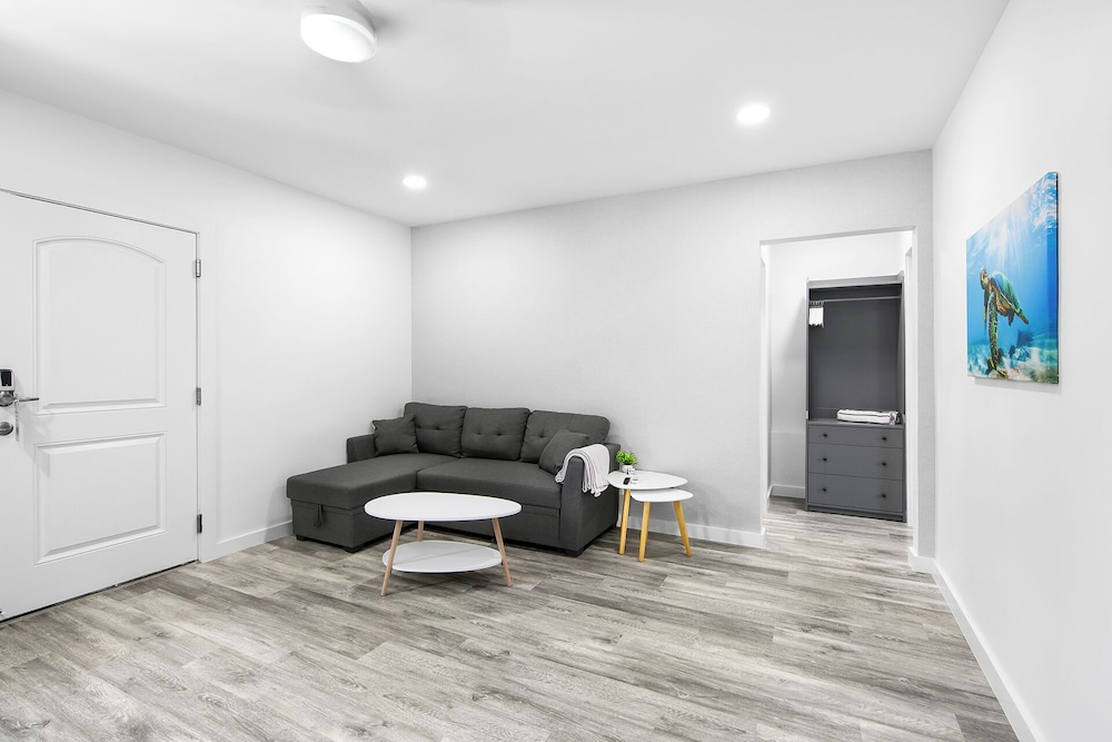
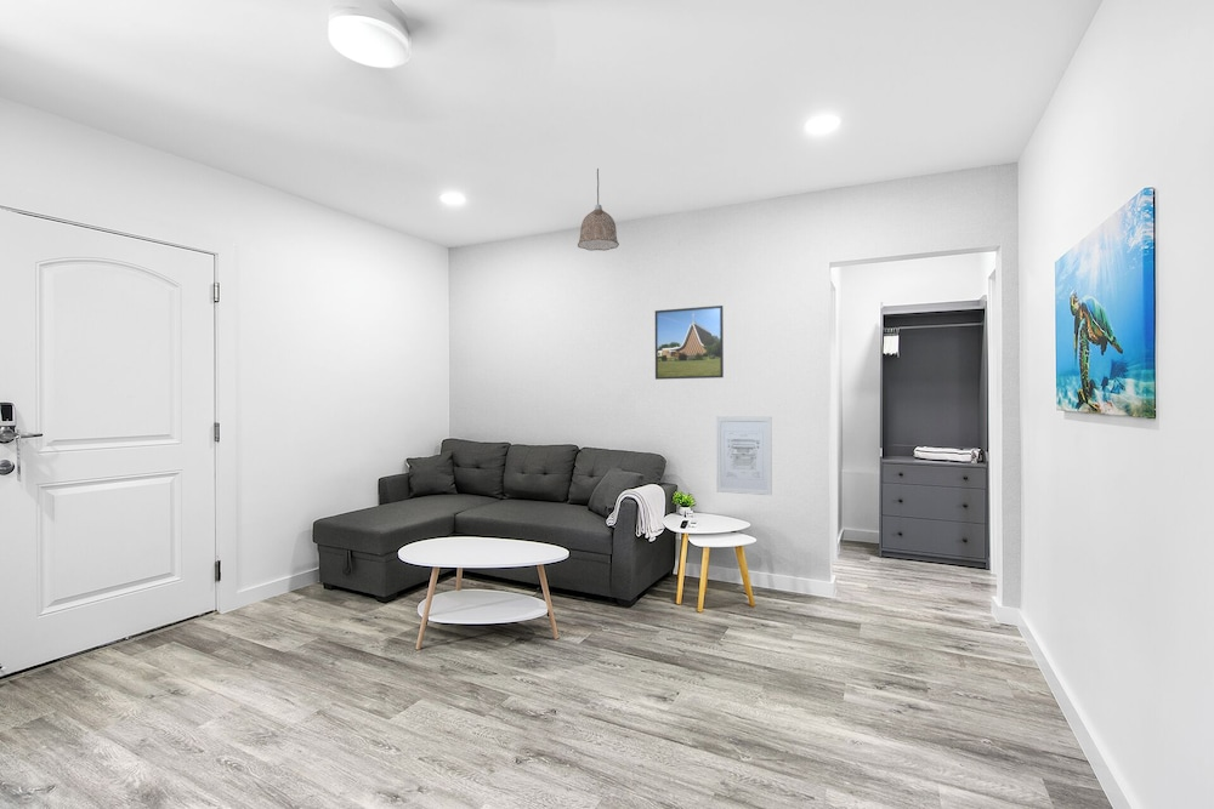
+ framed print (687, 343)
+ wall art (743, 455)
+ pendant lamp (597, 206)
